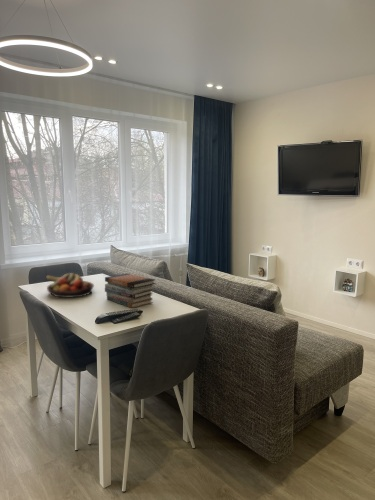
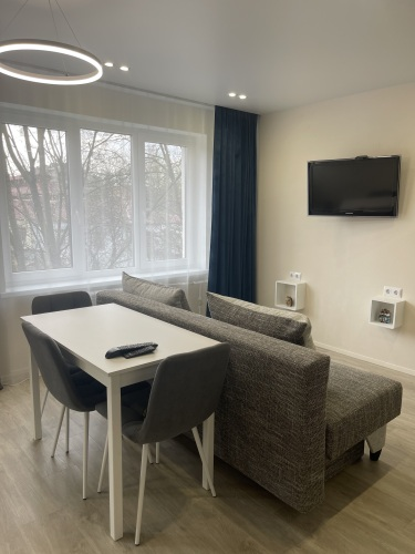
- book stack (129, 289)
- fruit bowl (70, 283)
